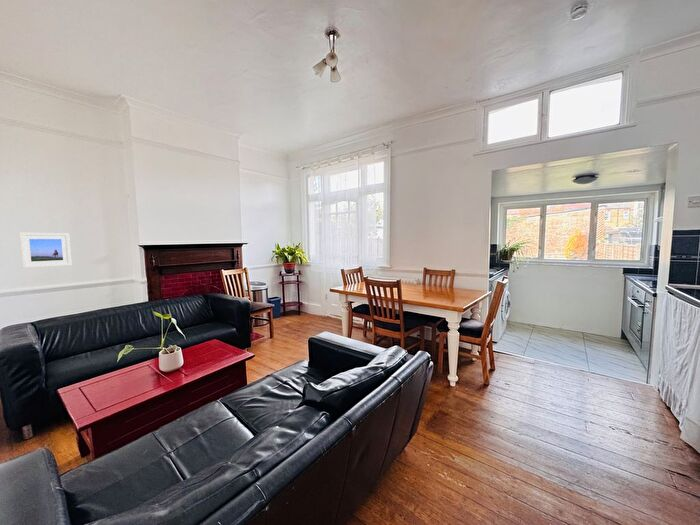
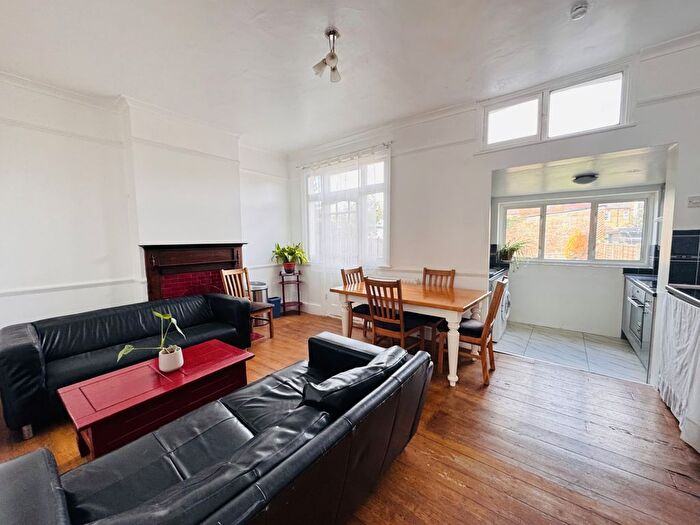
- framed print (46, 249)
